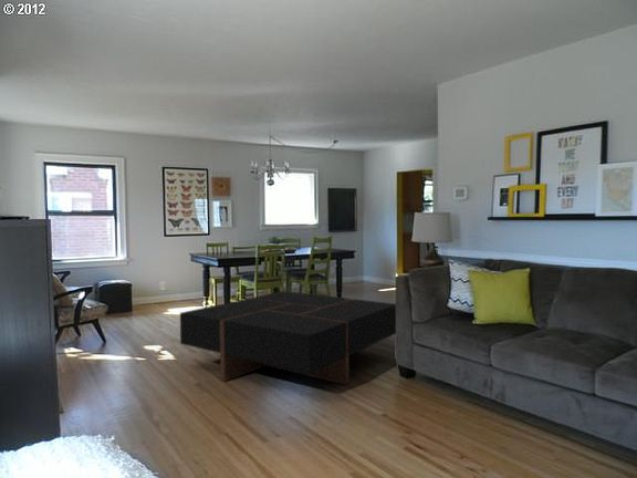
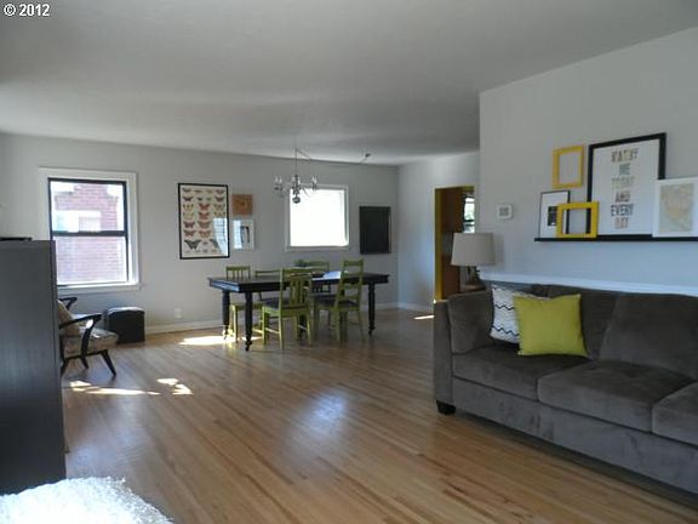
- coffee table (293, 335)
